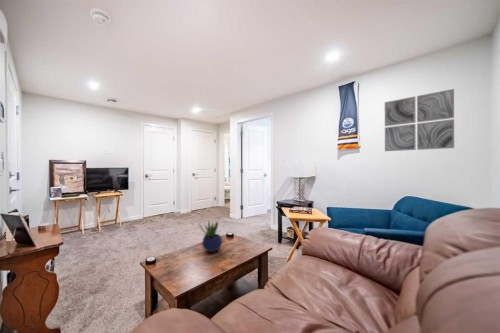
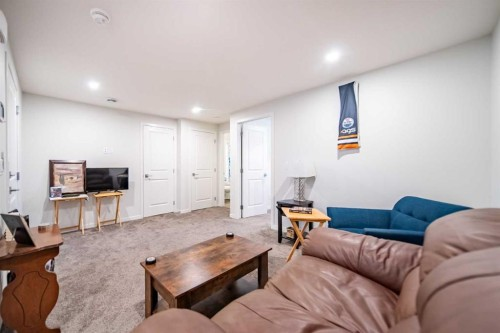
- potted plant (210, 234)
- wall art (415, 122)
